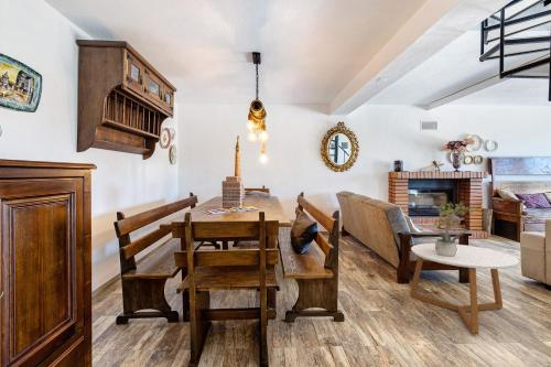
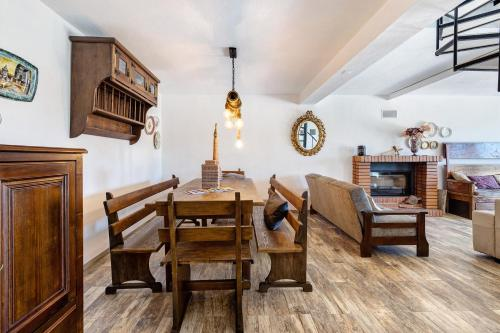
- potted plant (447, 227)
- coffee table (469, 281)
